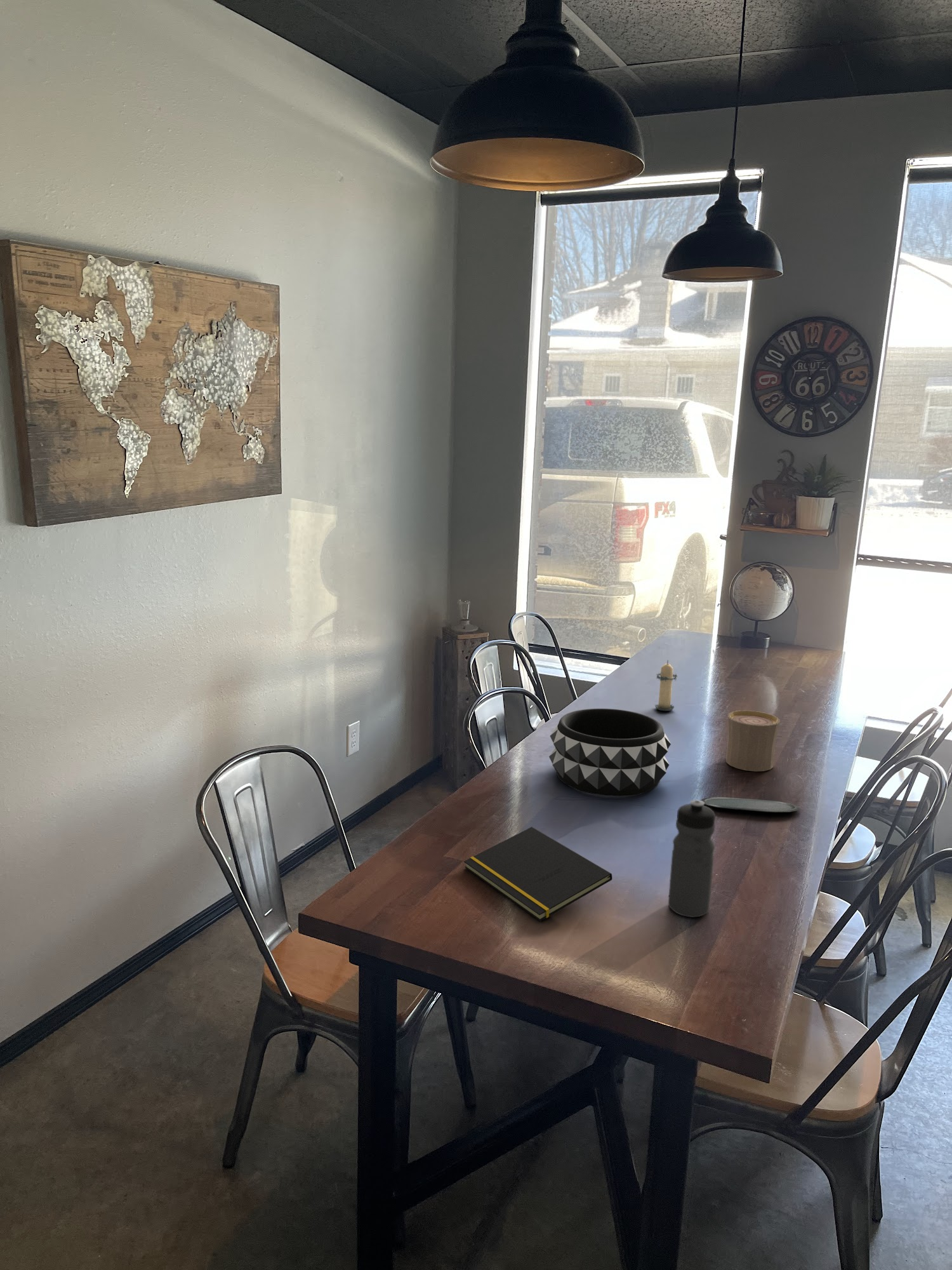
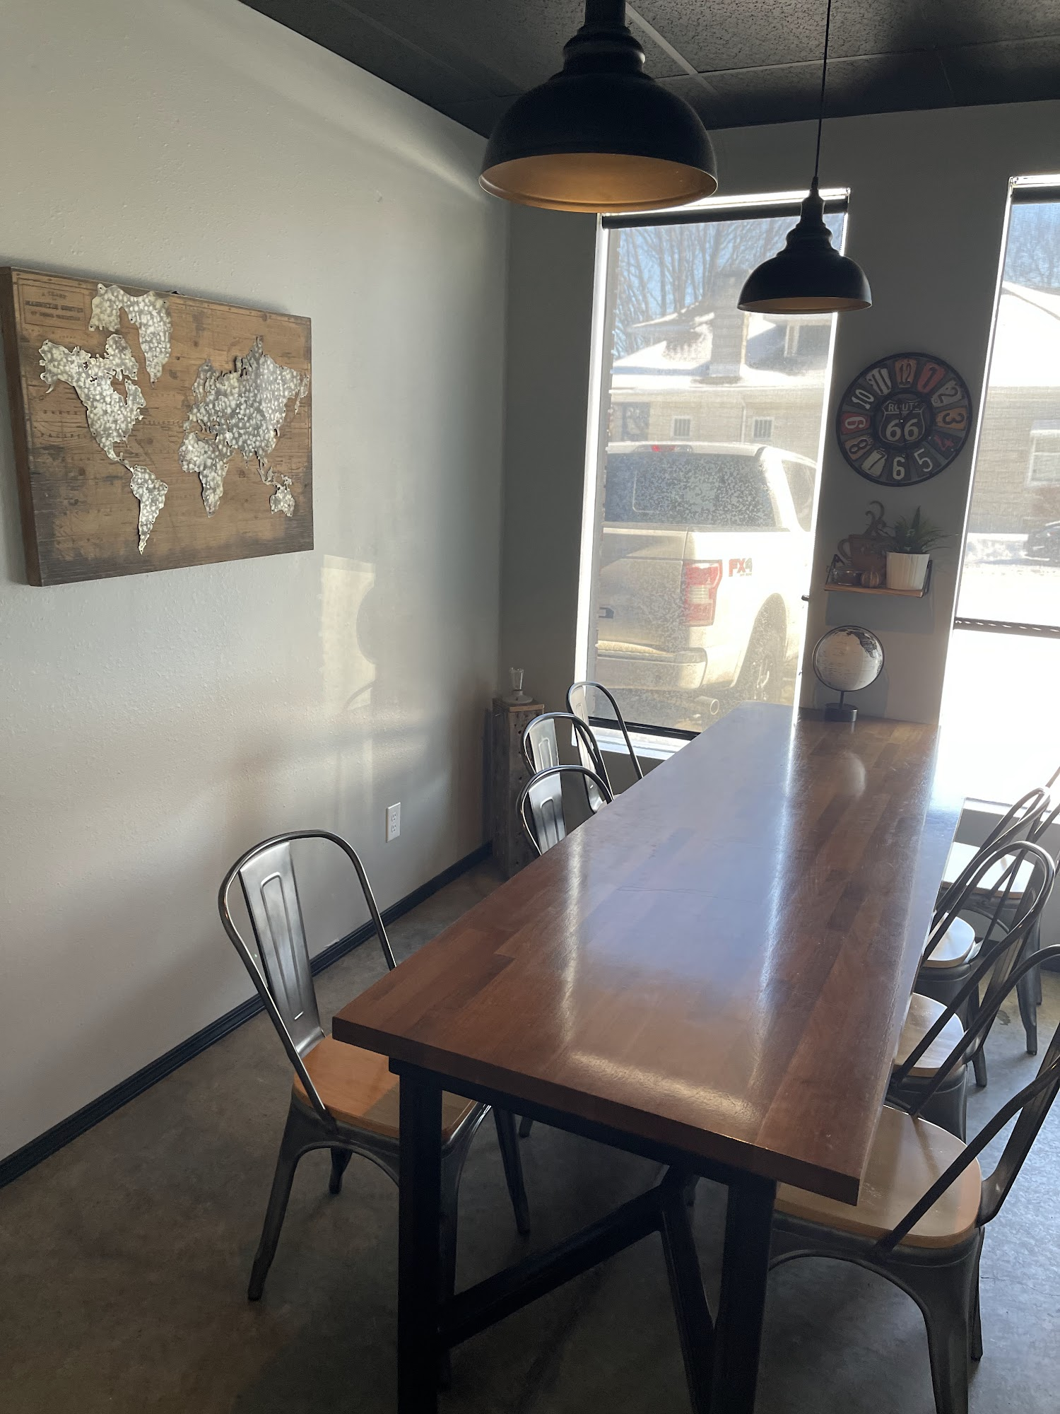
- notepad (536, 870)
- decorative bowl (609, 750)
- oval tray (749, 804)
- cup (751, 740)
- candle (666, 685)
- water bottle (692, 855)
